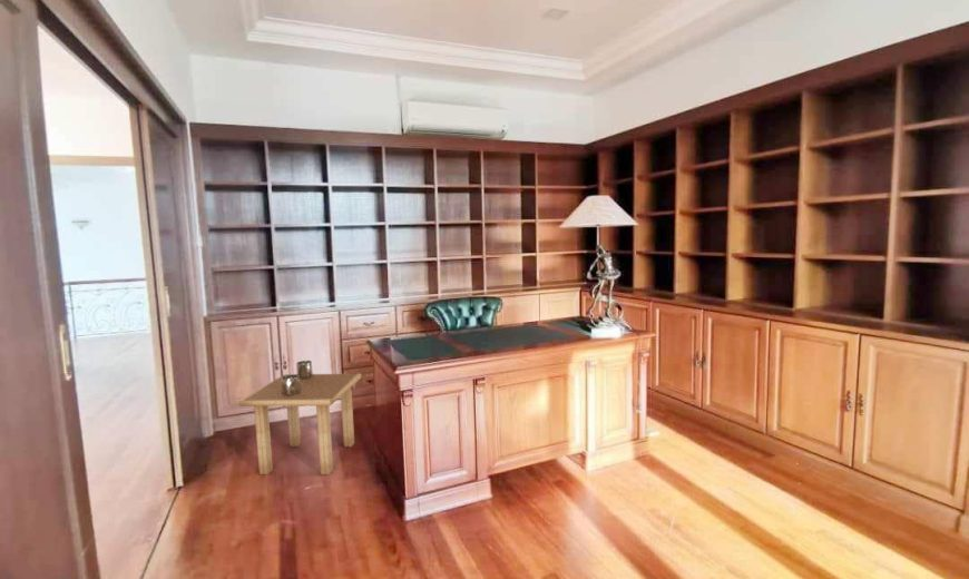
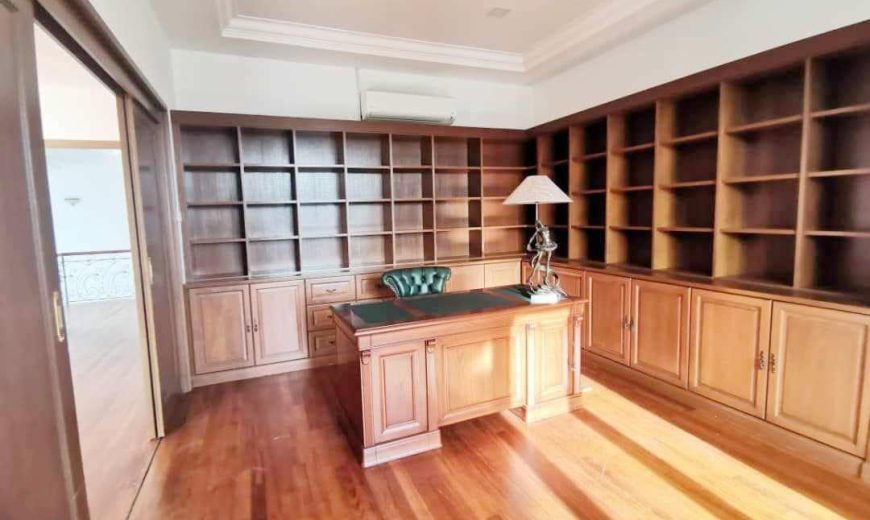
- side table (298, 414)
